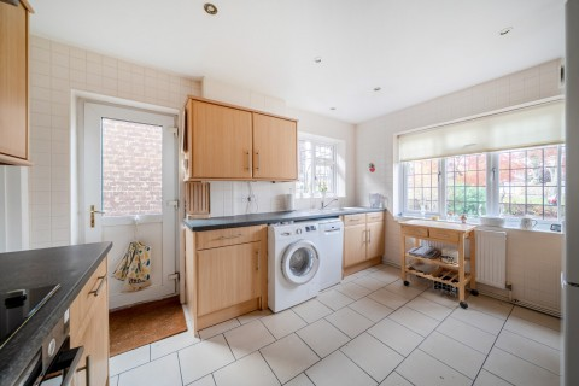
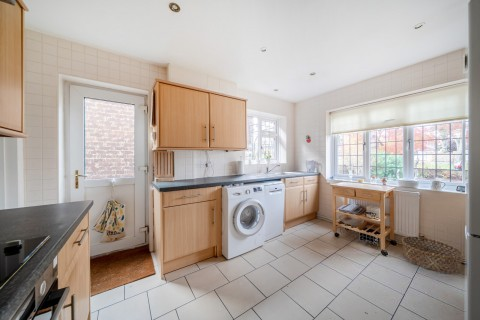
+ basket (429, 253)
